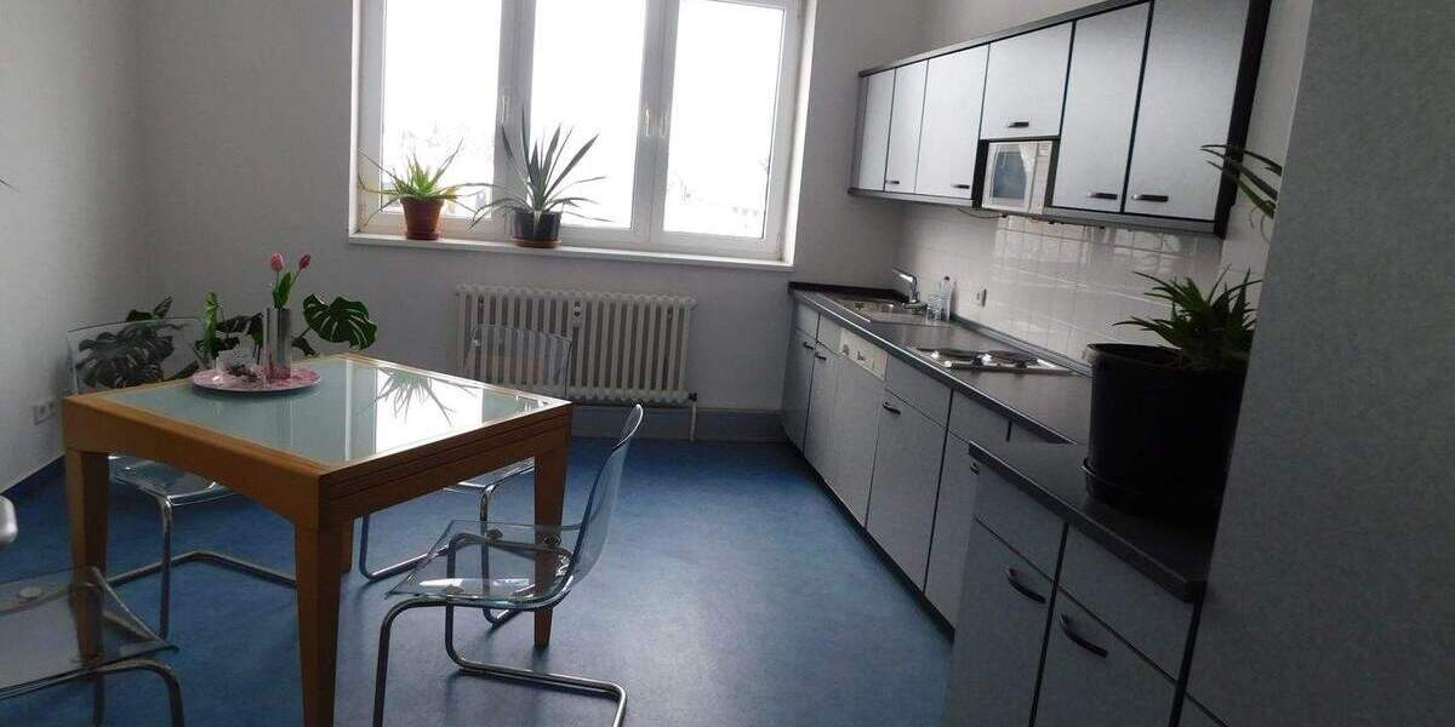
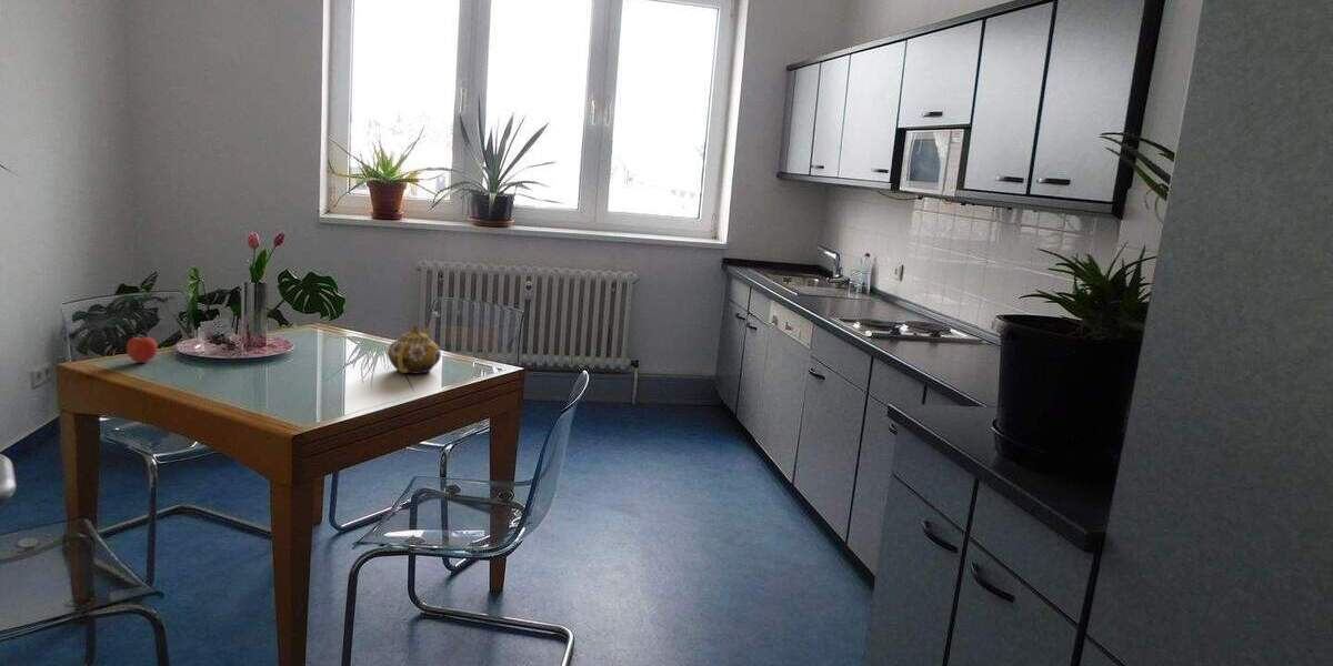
+ teapot (414, 347)
+ apple (141, 349)
